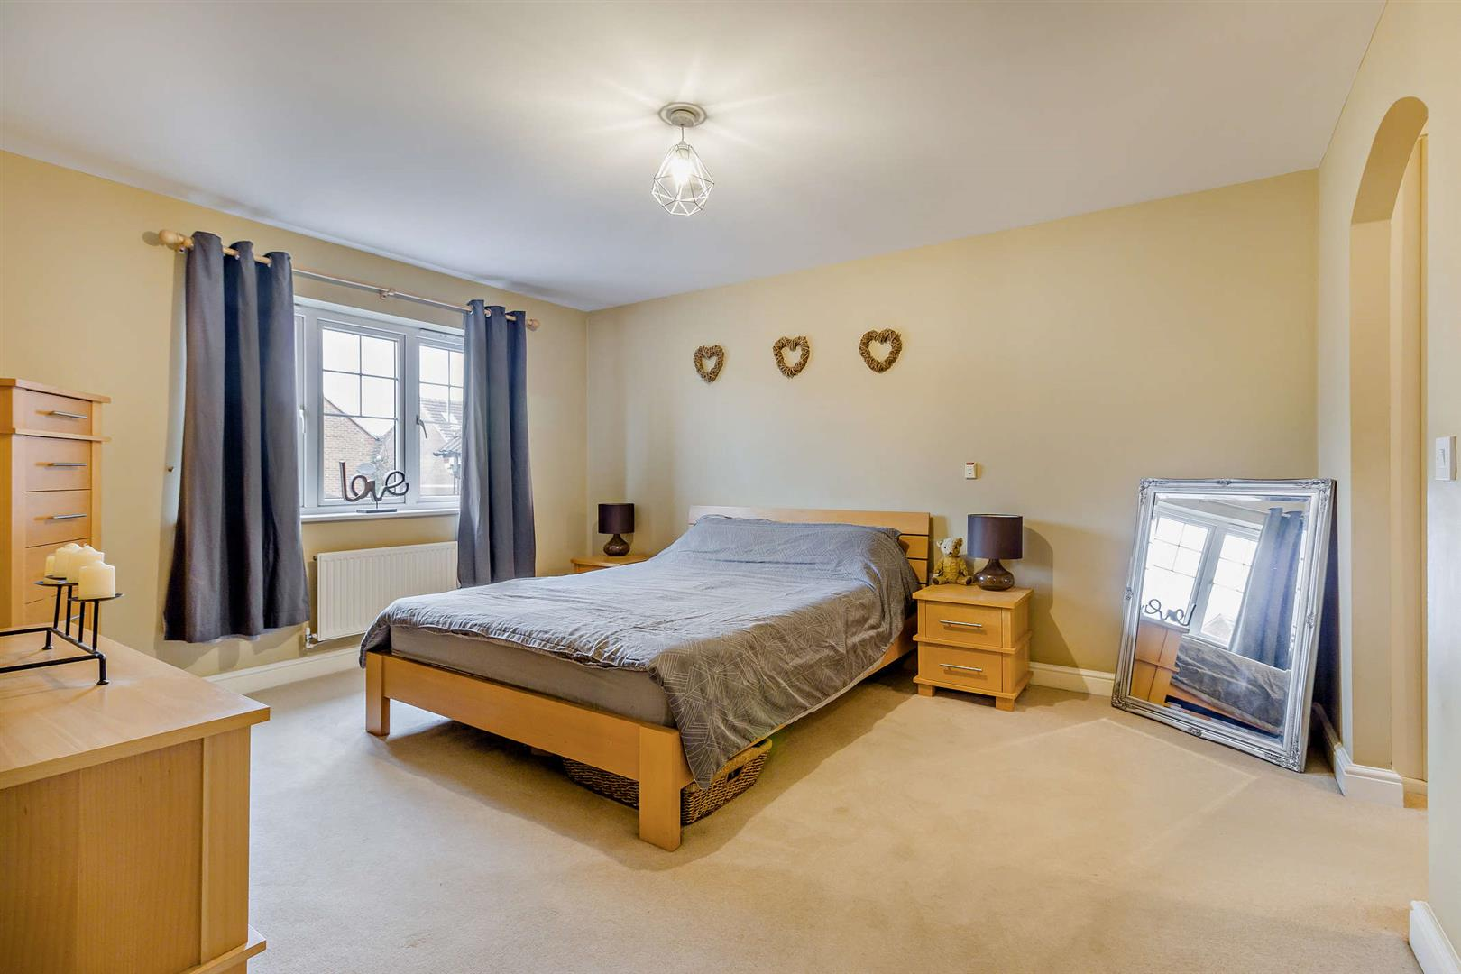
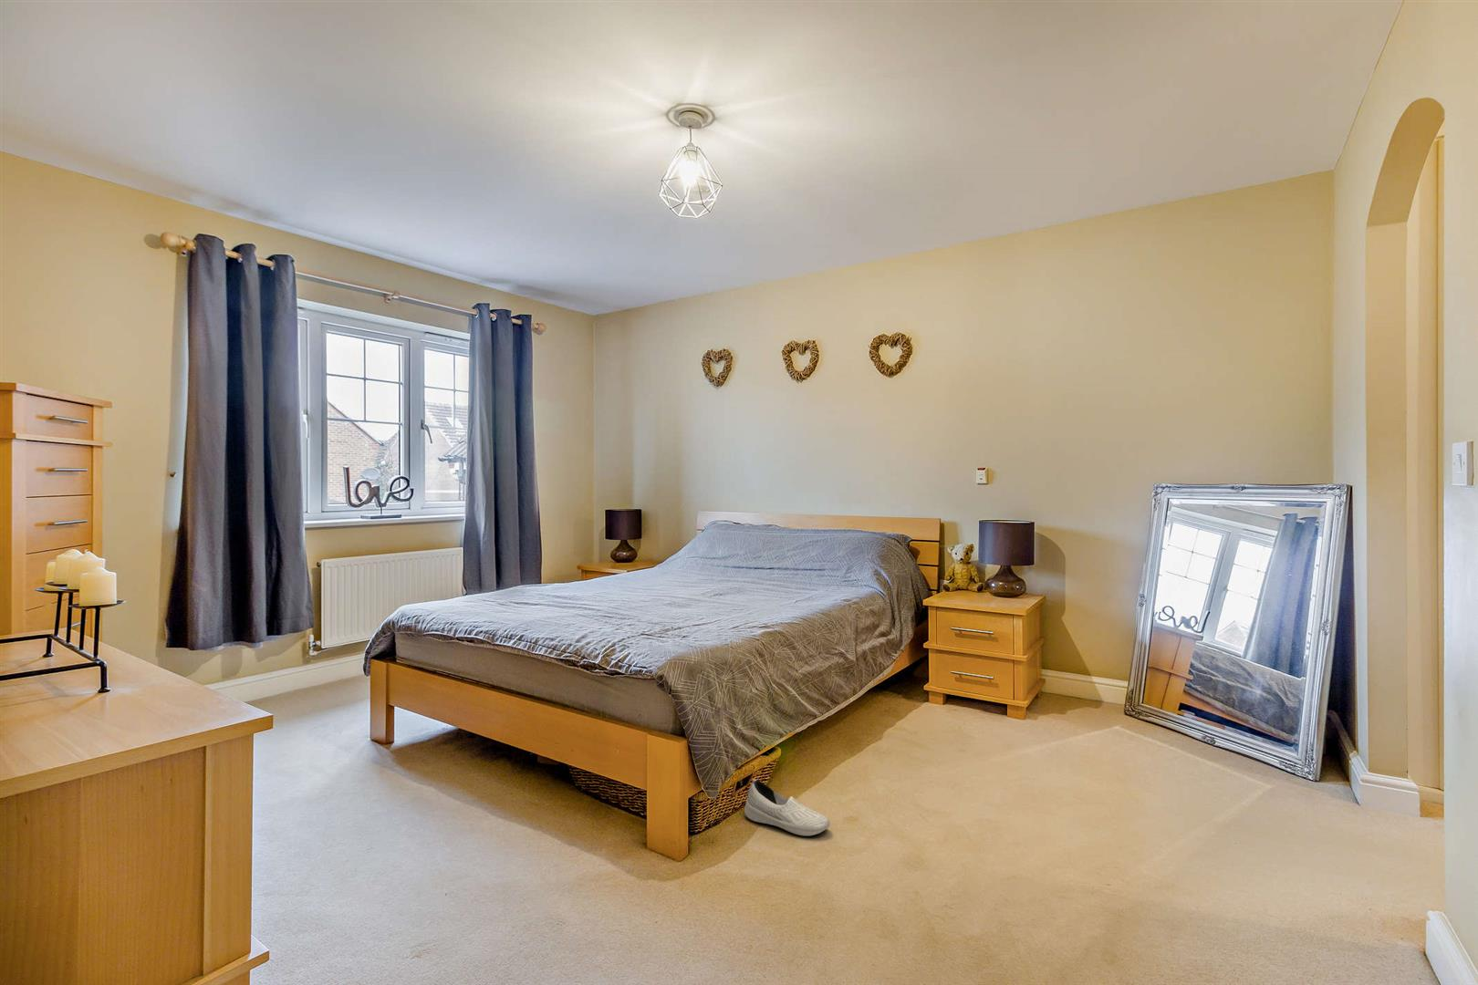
+ shoe (785, 806)
